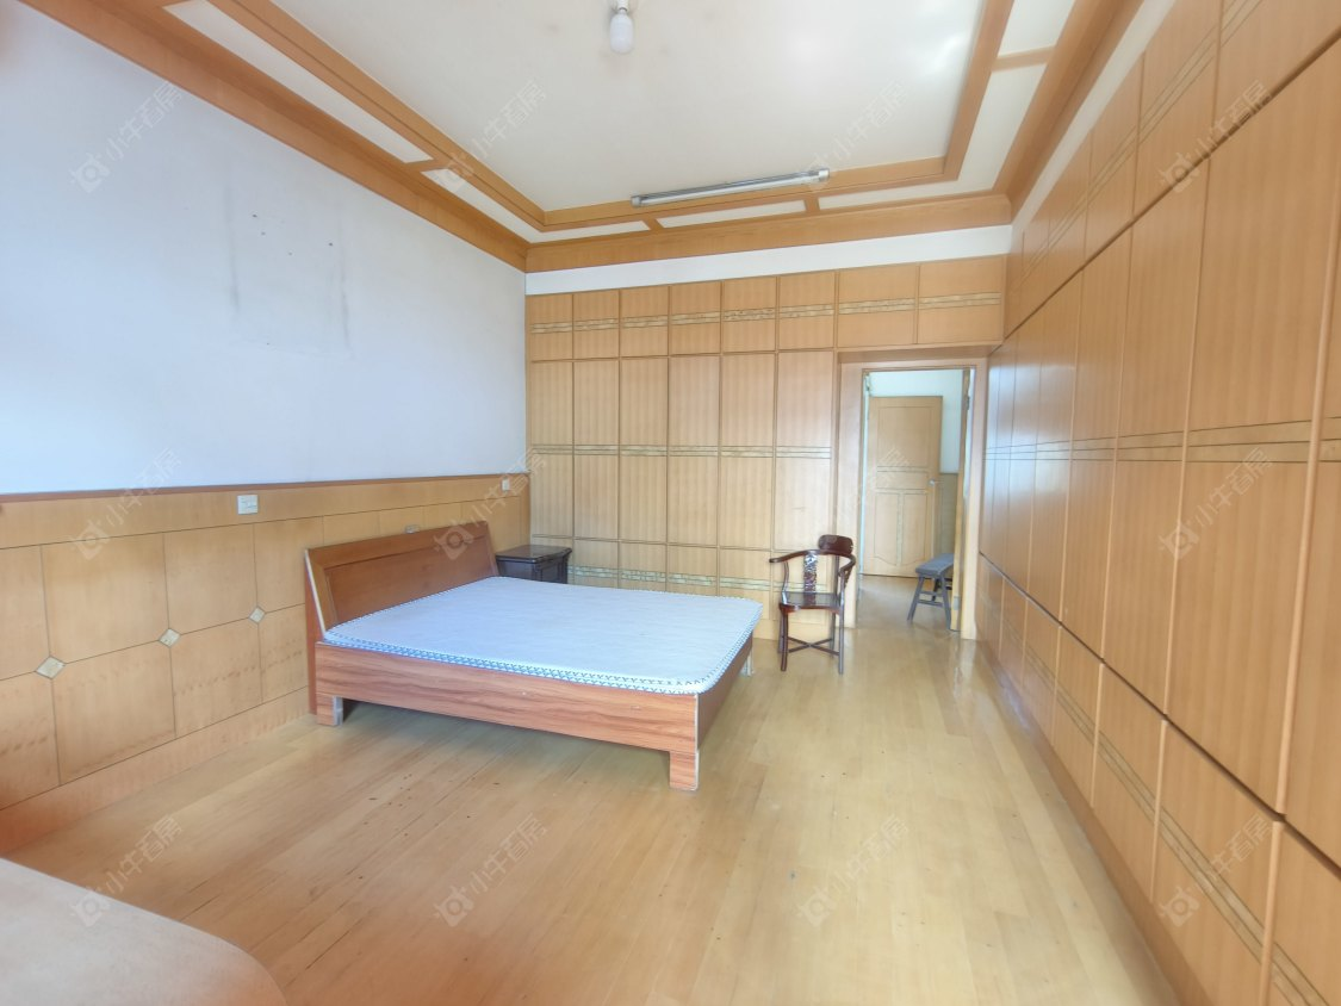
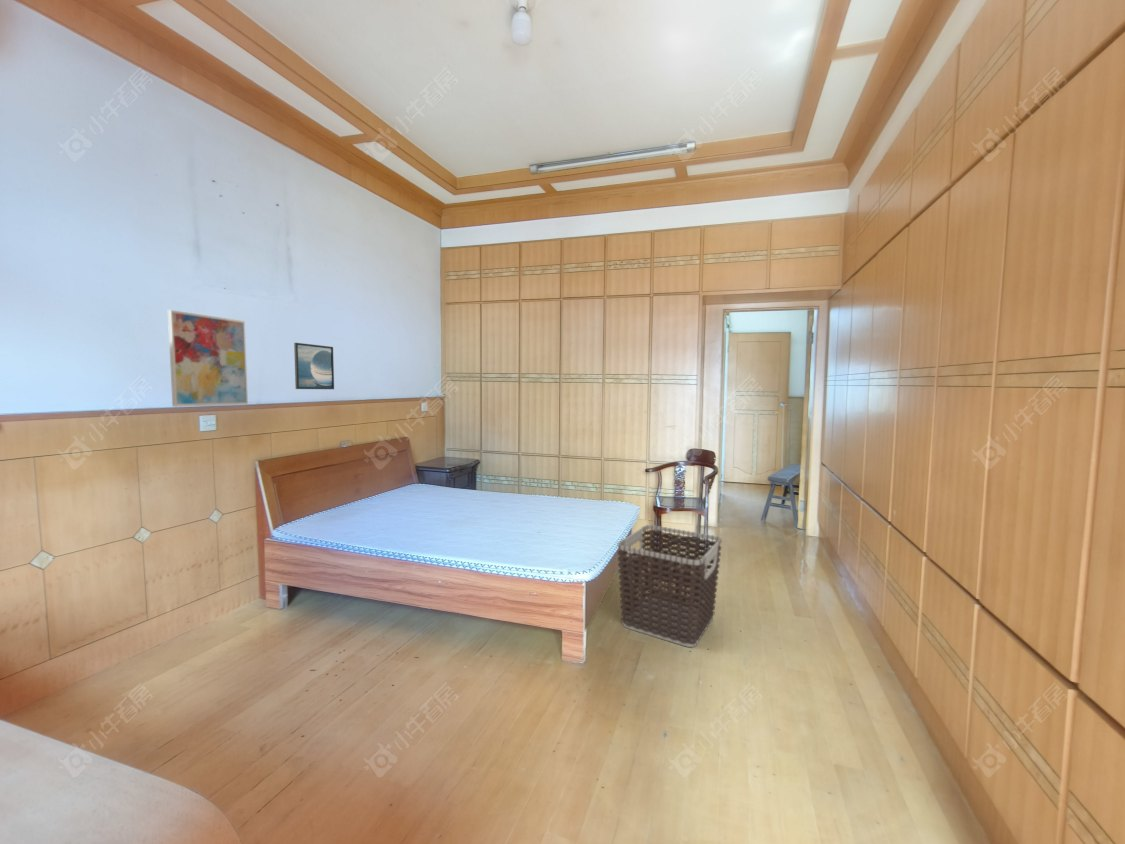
+ wall art (210, 361)
+ clothes hamper (669, 580)
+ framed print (315, 367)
